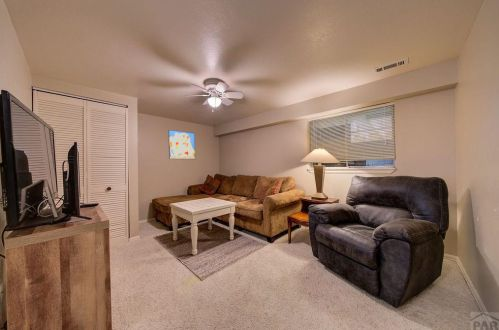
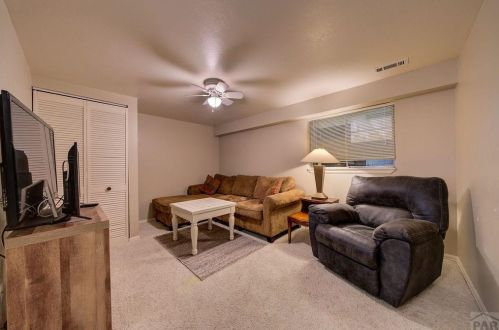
- wall art (182, 145)
